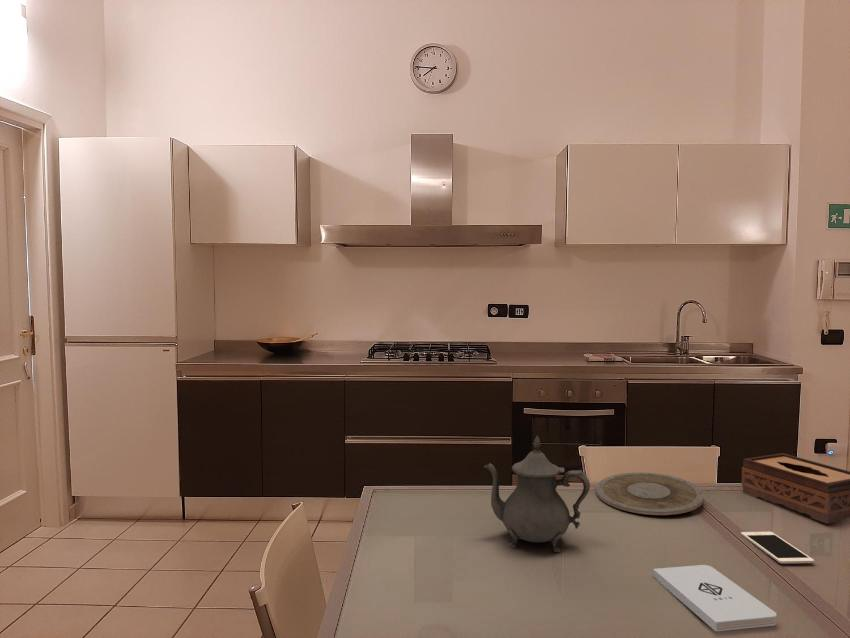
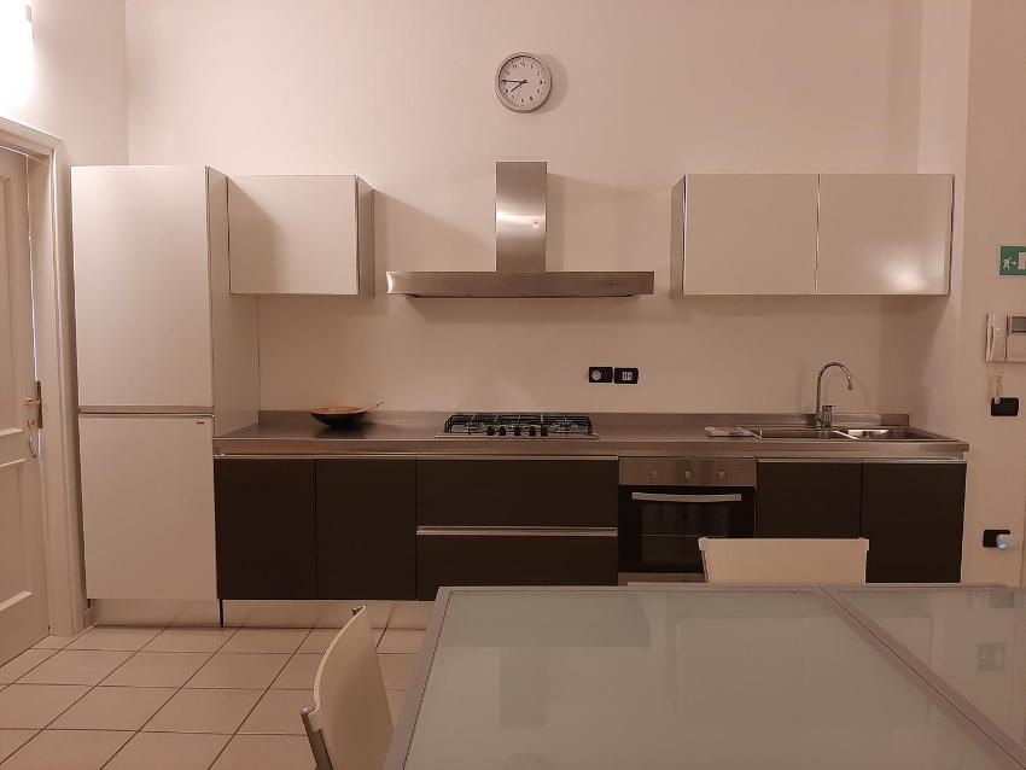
- tissue box (803, 485)
- teapot (536, 488)
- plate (648, 491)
- cell phone (775, 546)
- notepad (711, 594)
